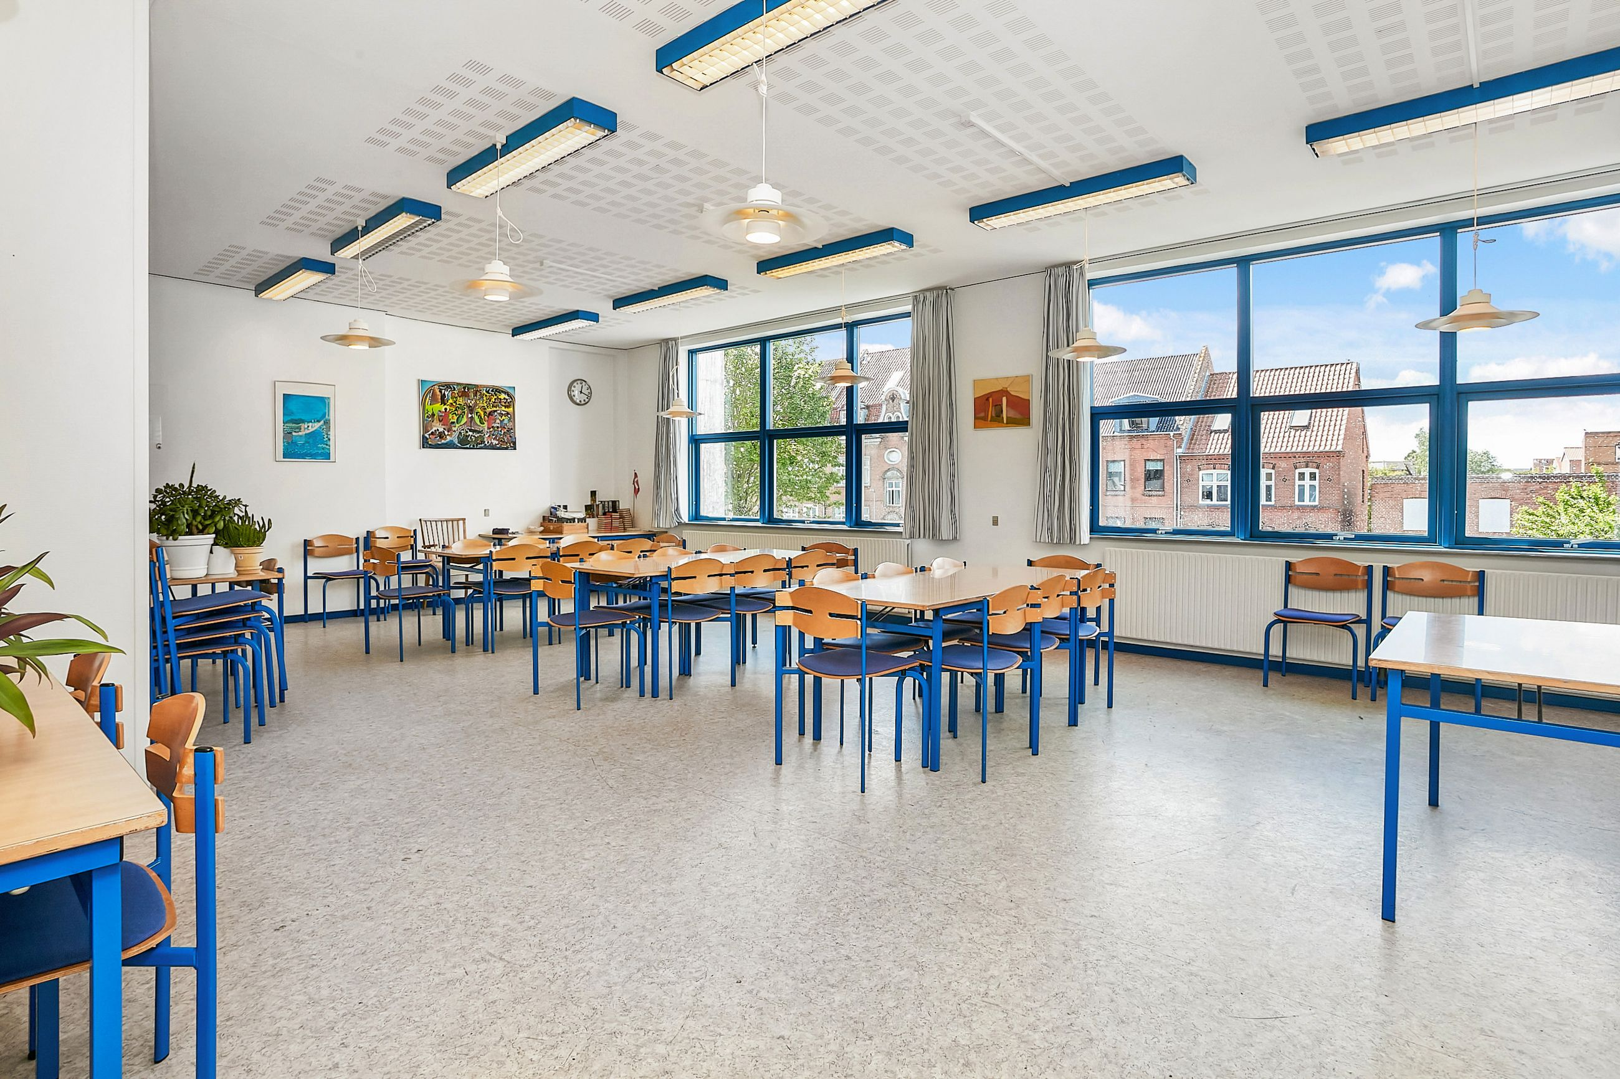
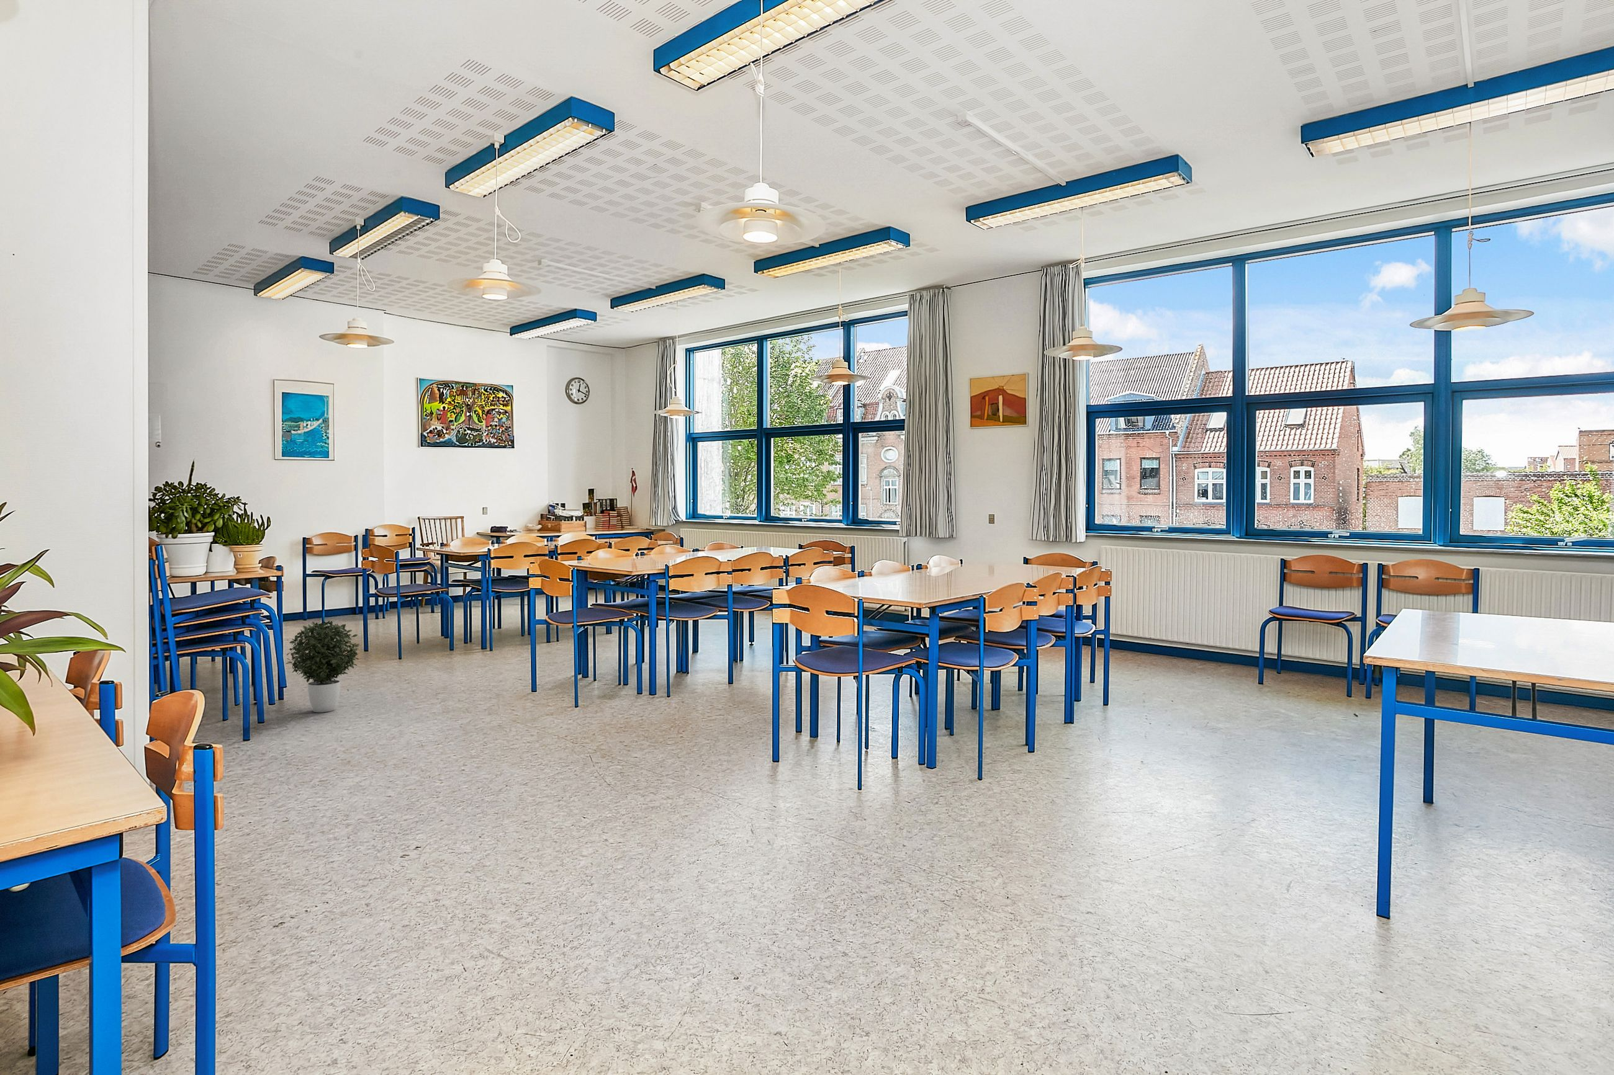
+ potted plant (322, 666)
